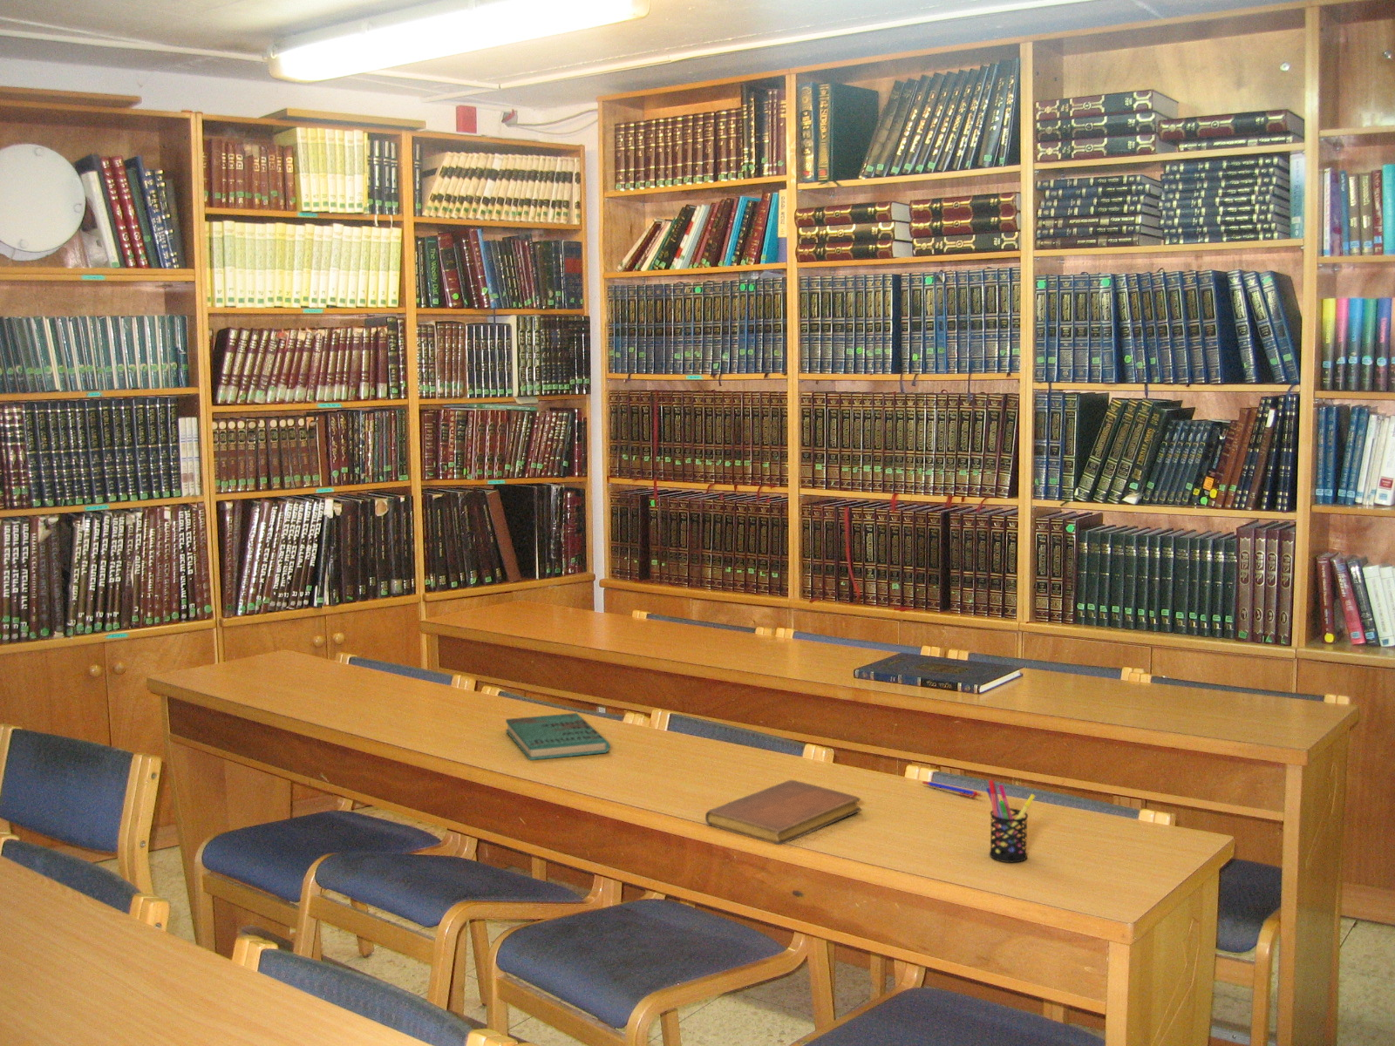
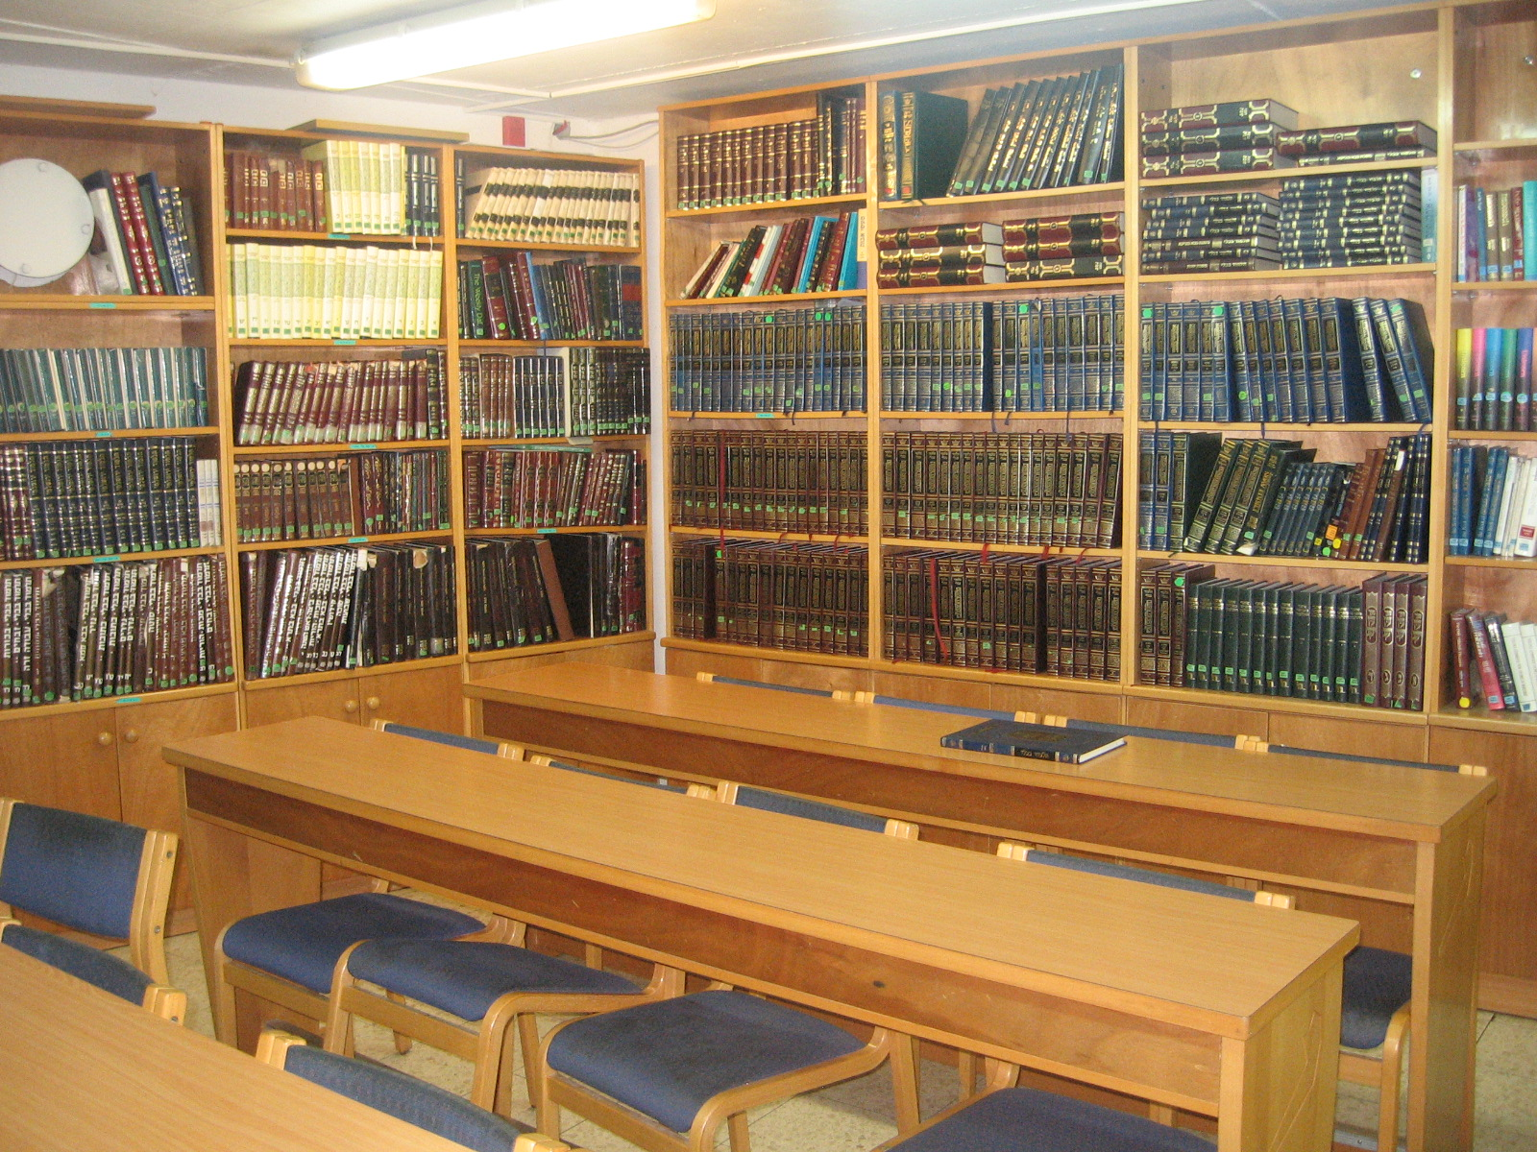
- pen (949, 787)
- notebook (784, 810)
- pen holder (1005, 821)
- book (556, 735)
